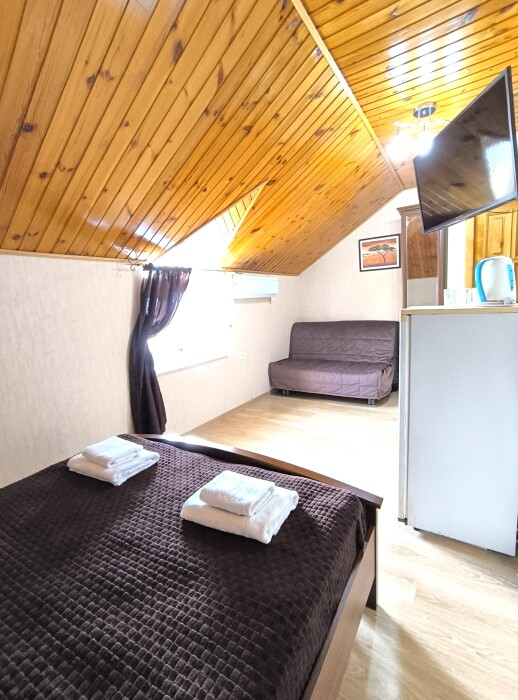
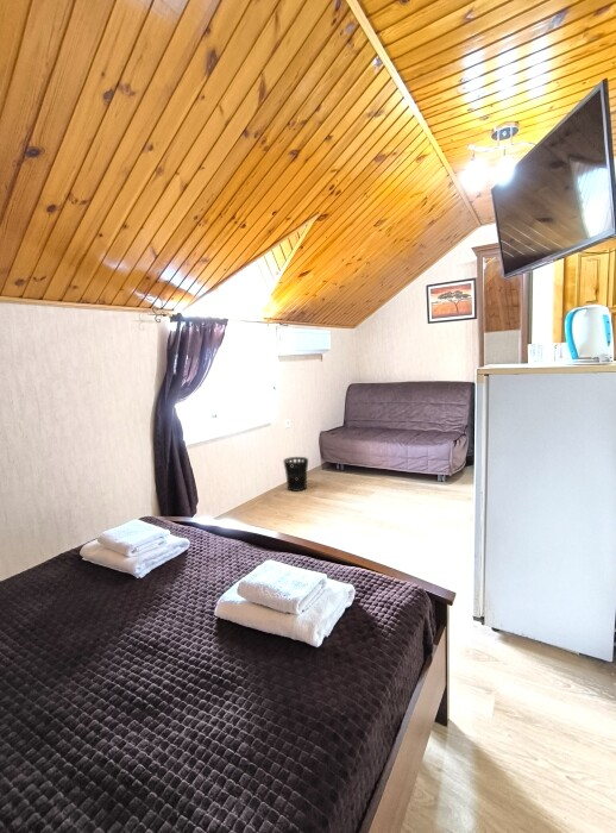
+ wastebasket (296, 474)
